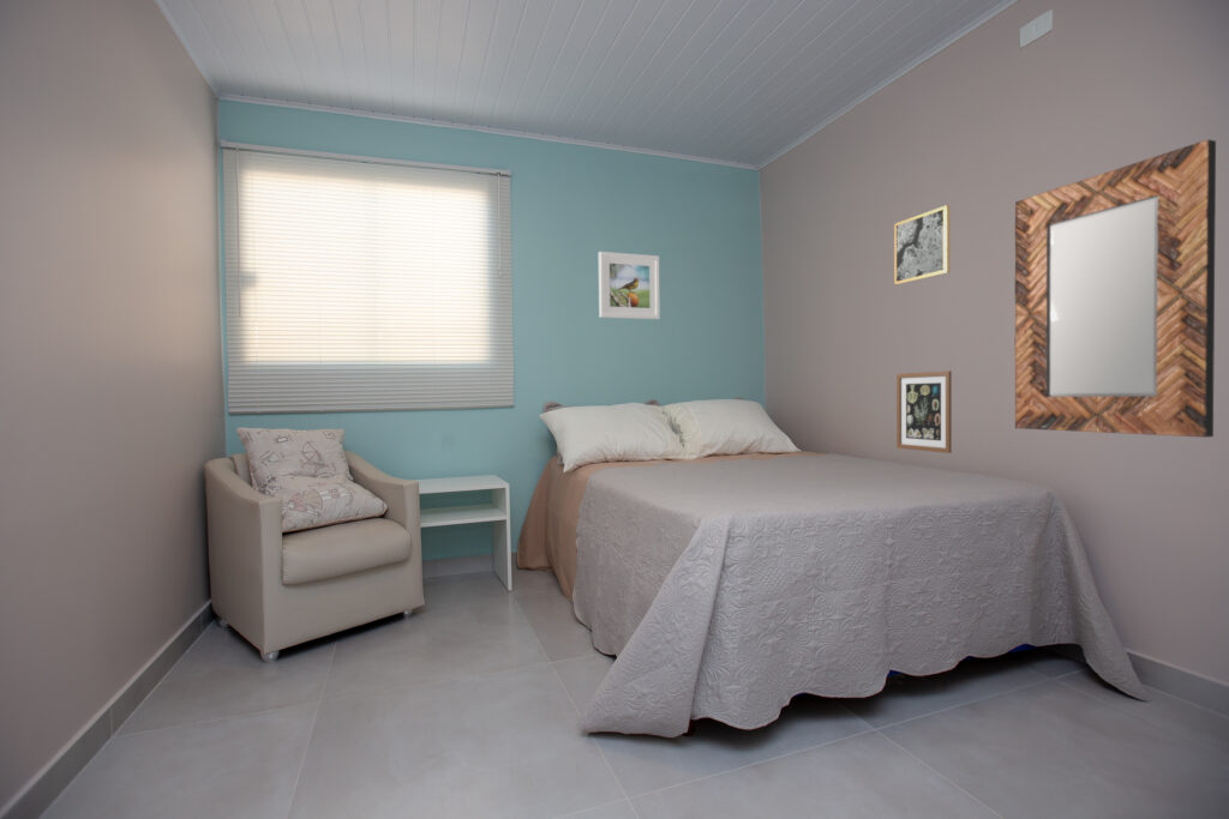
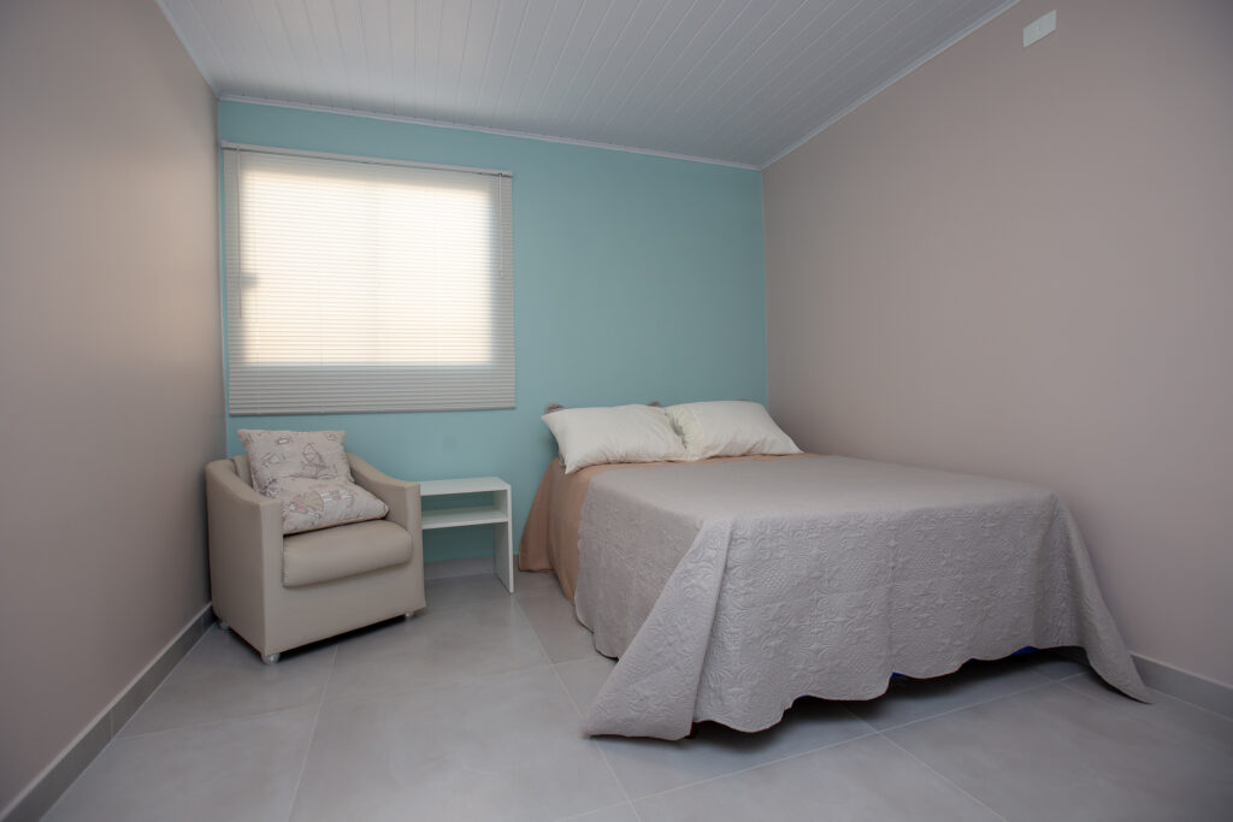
- wall art (922, 411)
- home mirror (1101, 303)
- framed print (629, 285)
- wall art (921, 247)
